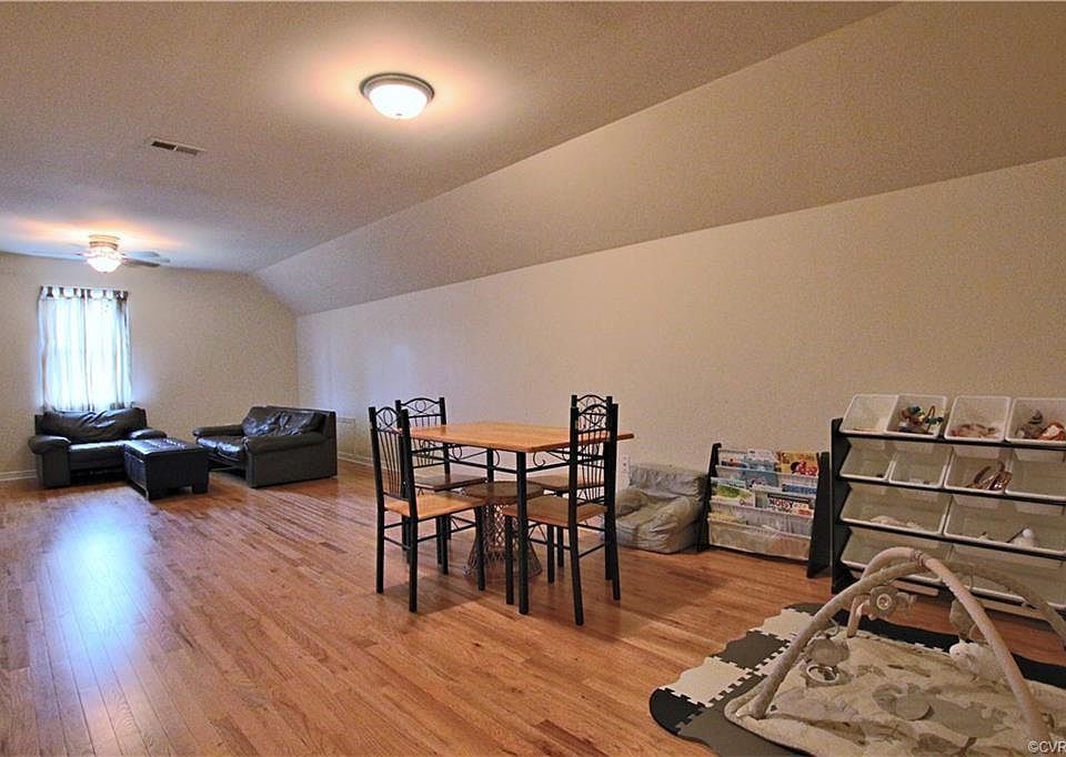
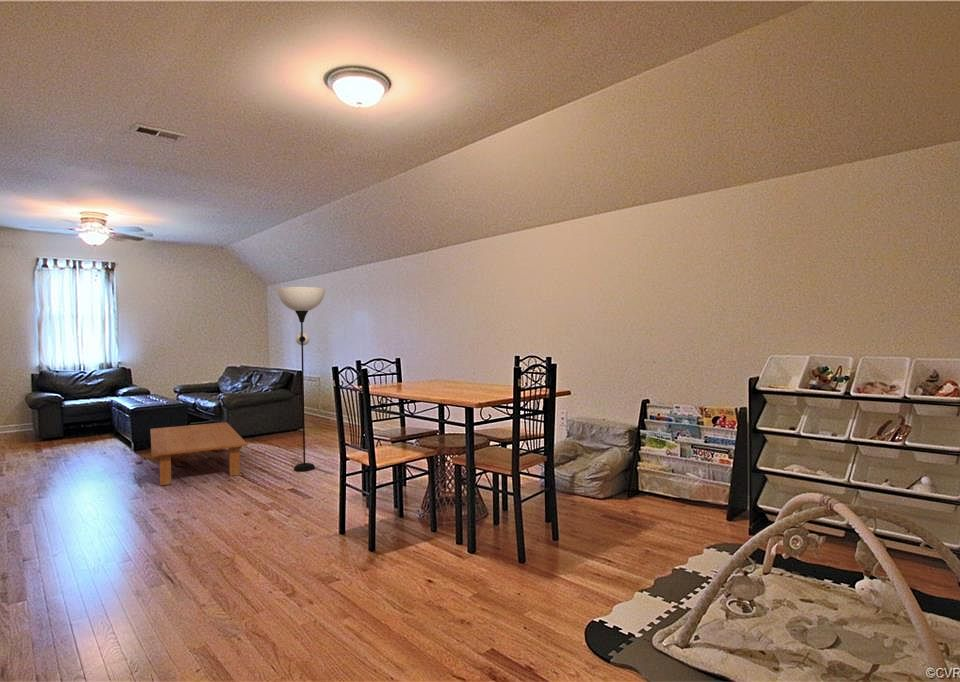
+ floor lamp (302, 379)
+ coffee table (195, 450)
